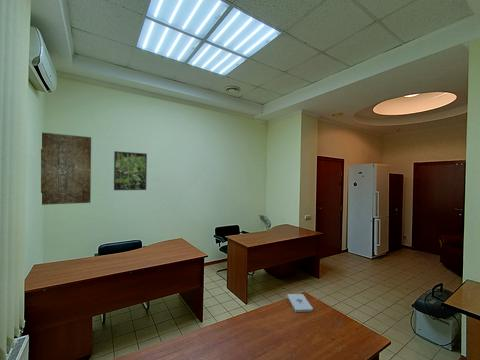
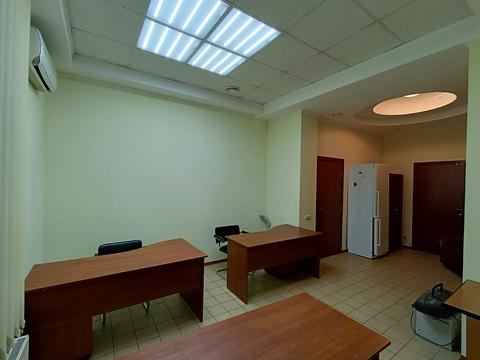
- notepad (299, 302)
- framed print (130, 171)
- wall art (63, 169)
